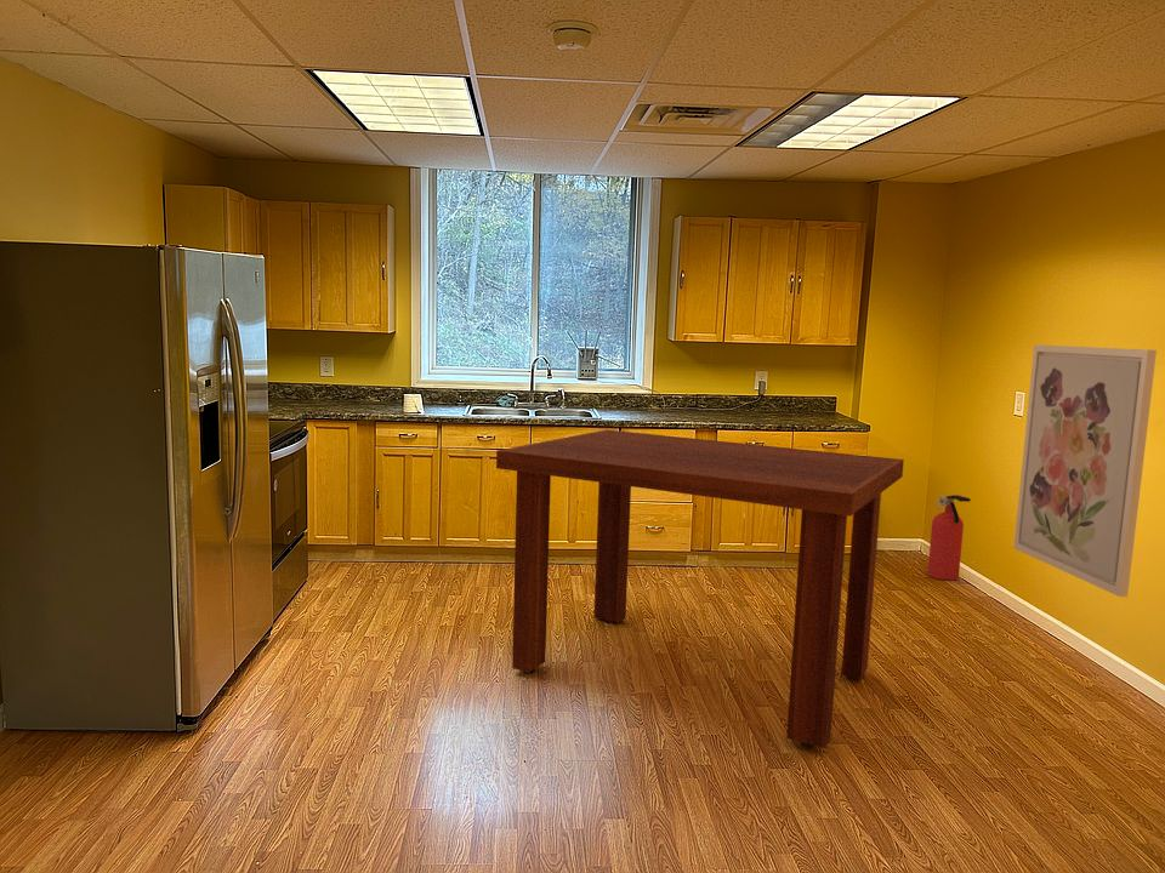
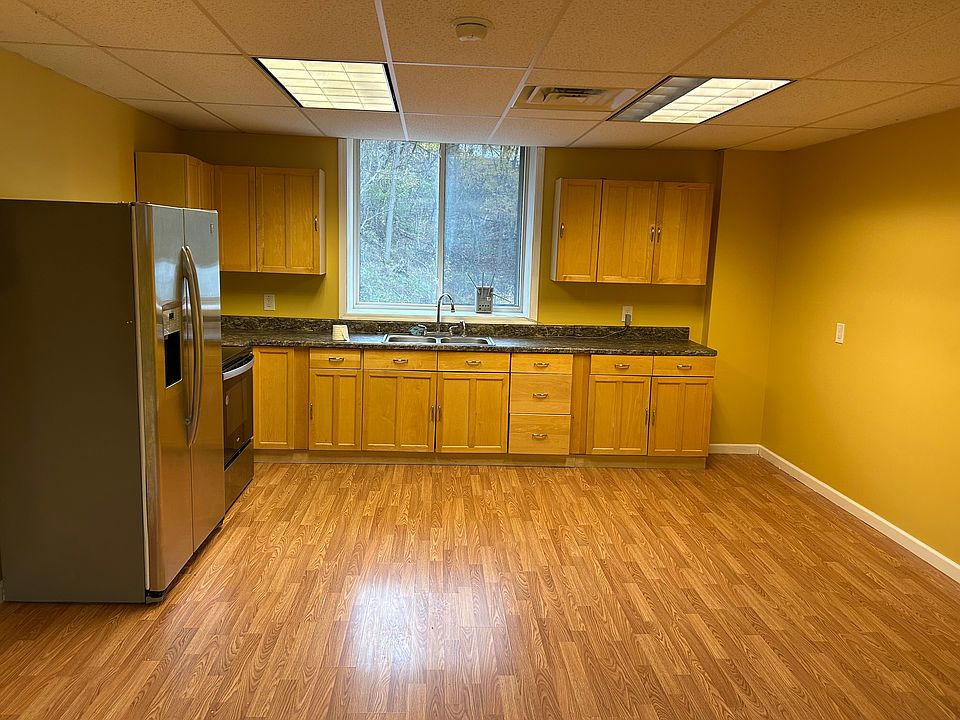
- wall art (1076, 460)
- dining table (705, 496)
- fire extinguisher (948, 536)
